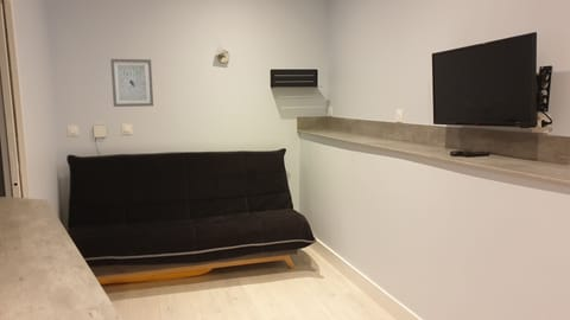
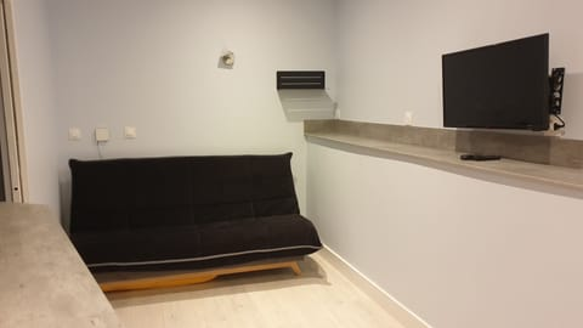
- wall art (132, 83)
